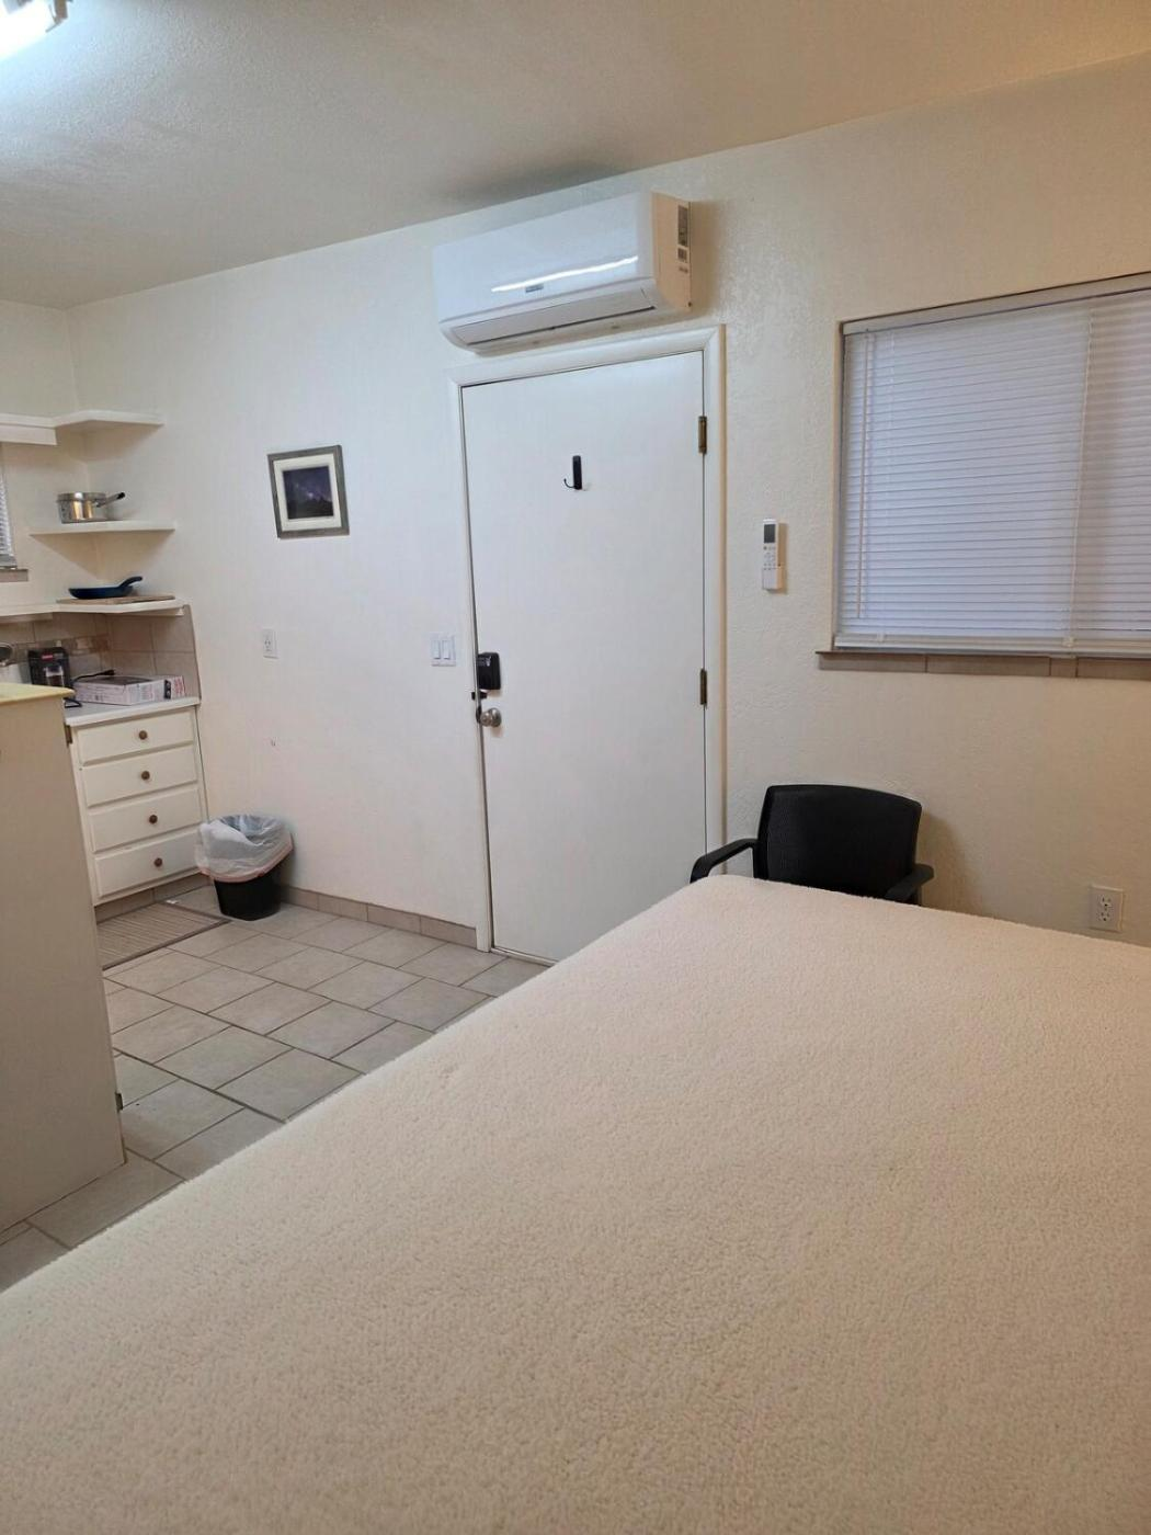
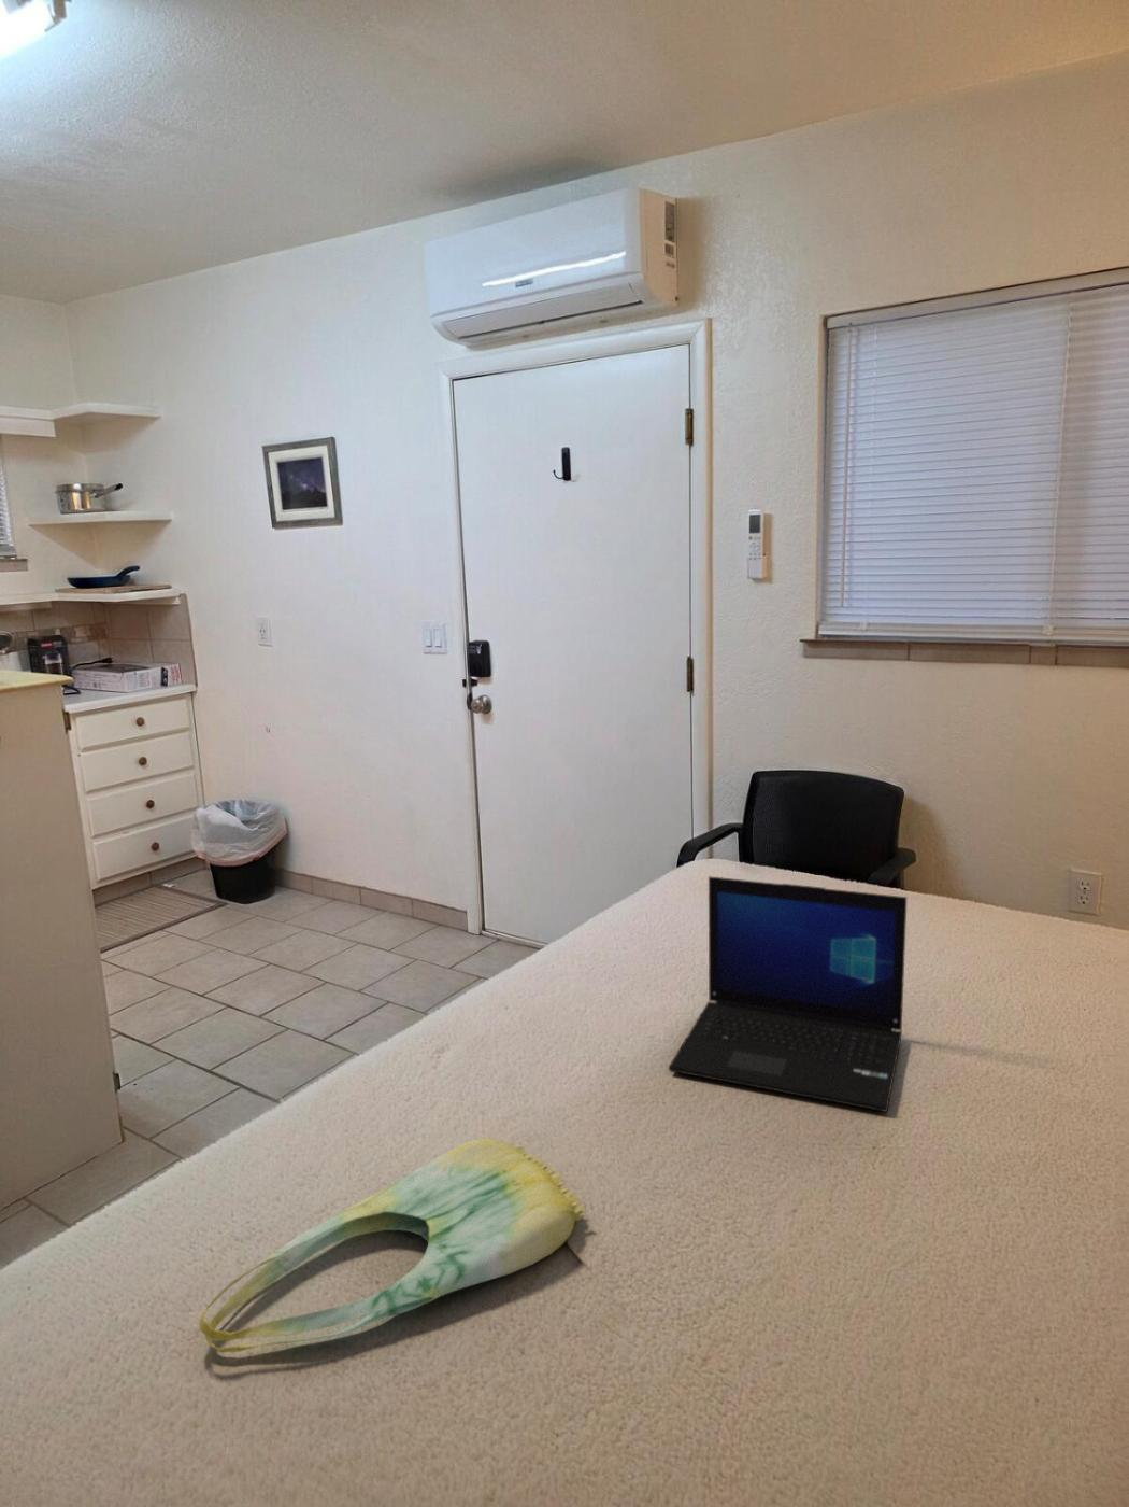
+ laptop (789, 983)
+ tote bag (396, 1229)
